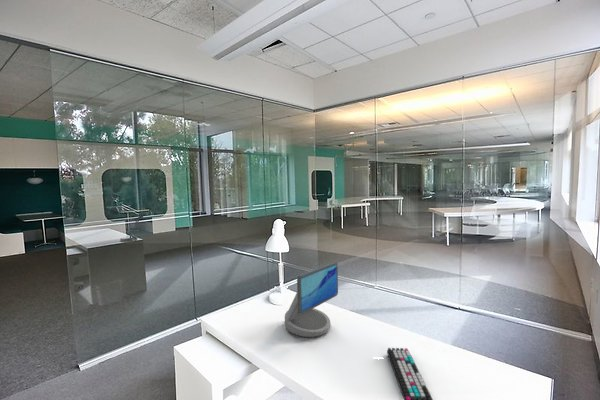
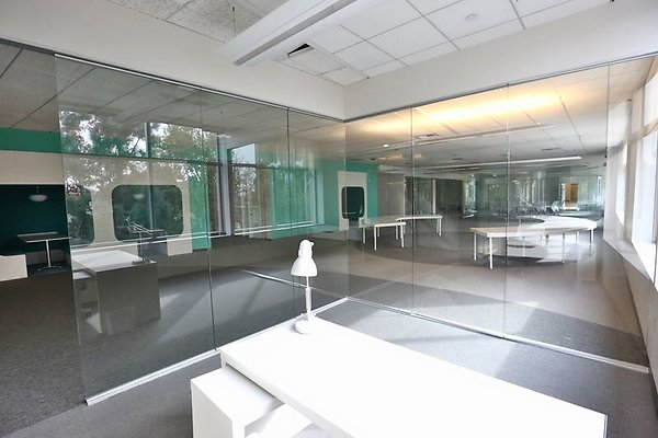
- keyboard (399, 373)
- computer monitor (306, 296)
